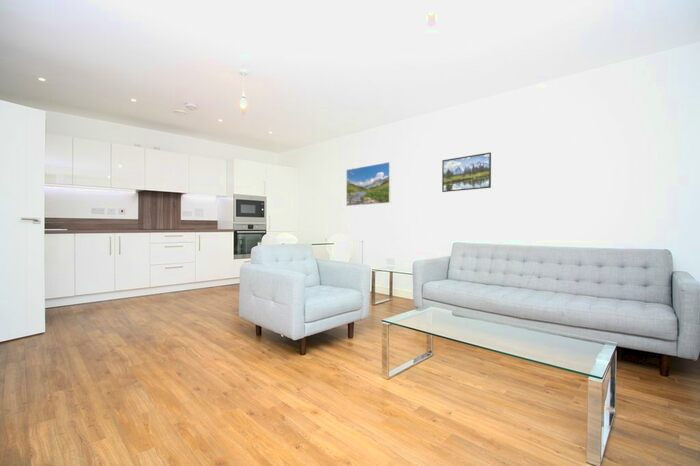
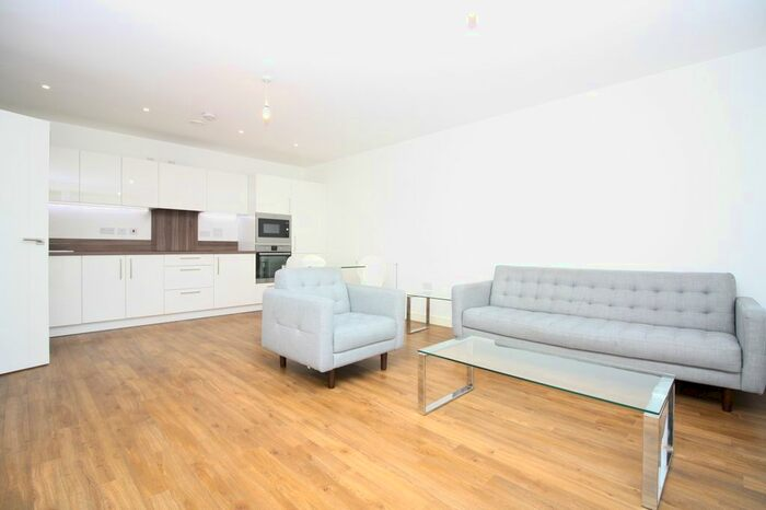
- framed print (465, 173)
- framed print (367, 185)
